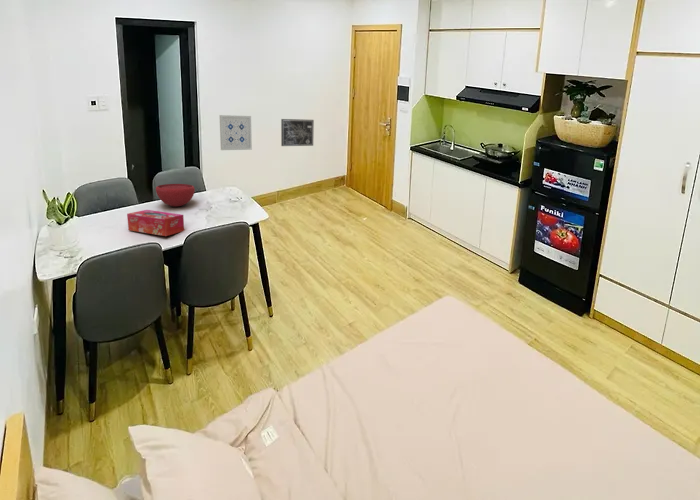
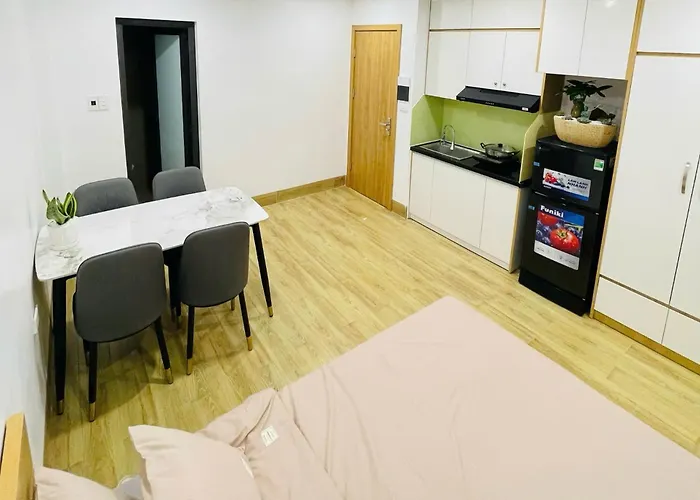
- wall art (297, 132)
- tissue box (155, 222)
- wall art (236, 132)
- bowl (175, 196)
